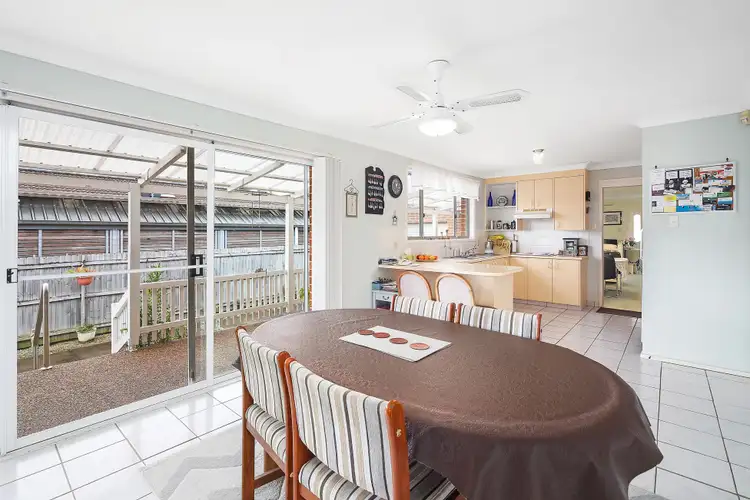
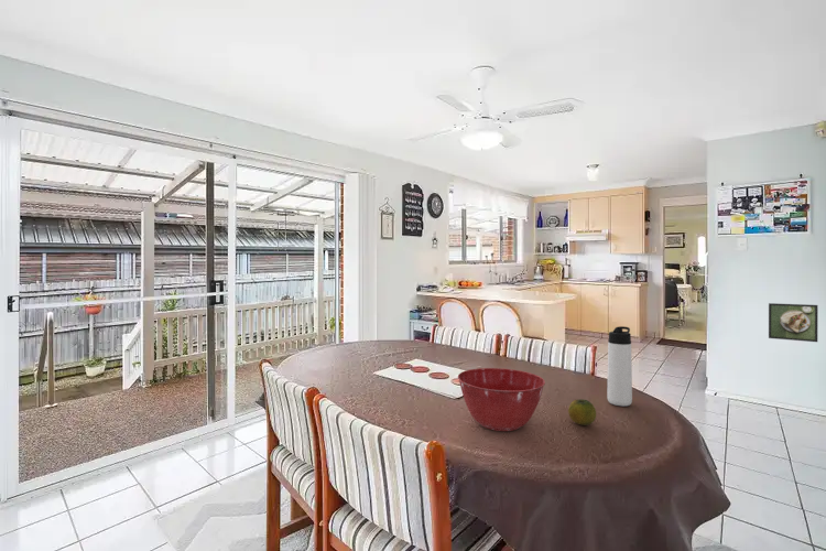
+ fruit (582, 411)
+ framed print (792, 322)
+ thermos bottle (620, 365)
+ mixing bowl (500, 400)
